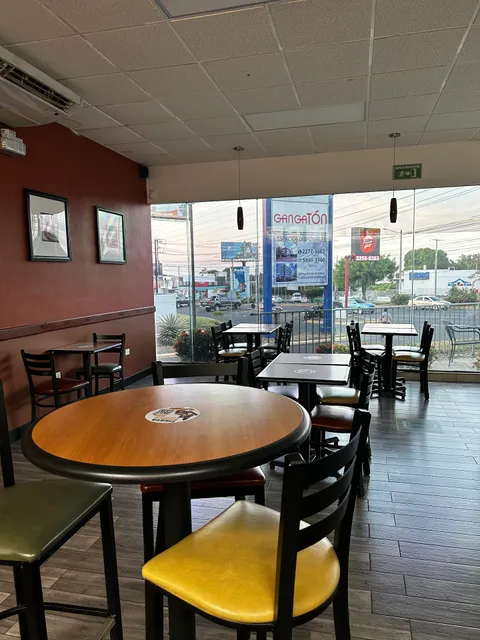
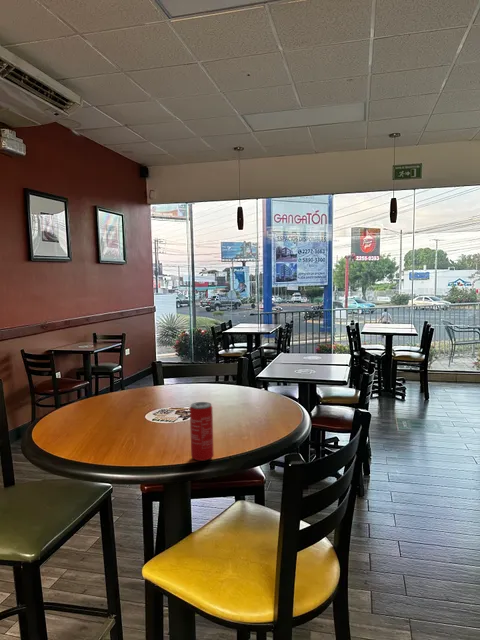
+ beverage can (201, 431)
